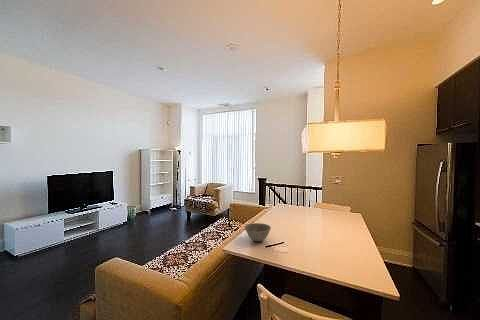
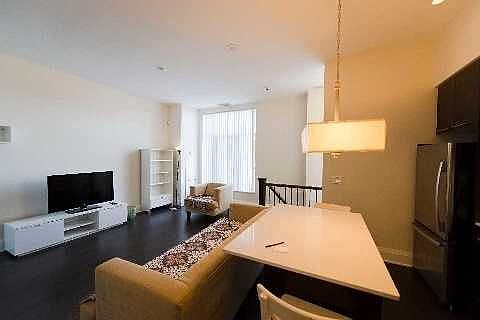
- bowl (257, 233)
